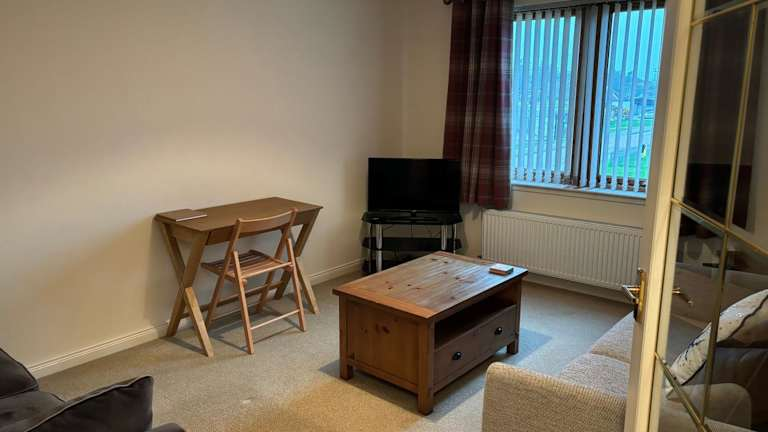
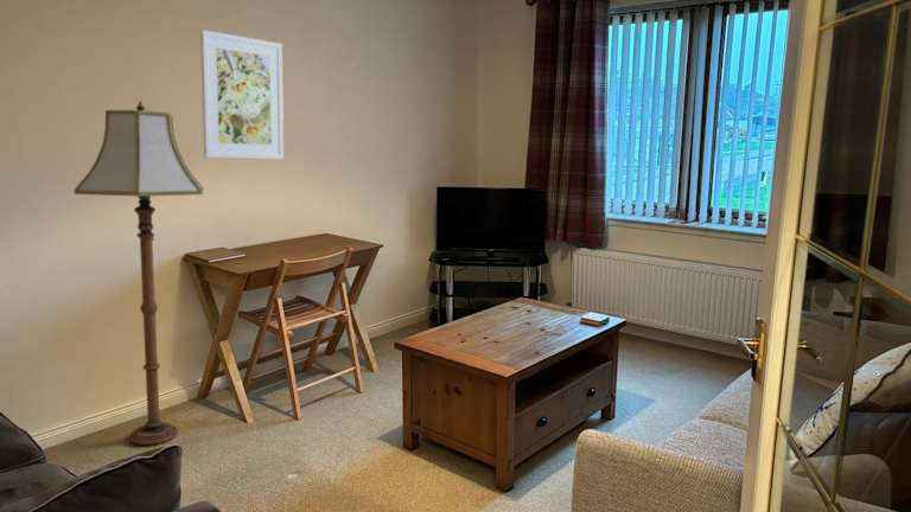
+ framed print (244, 98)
+ floor lamp (146, 274)
